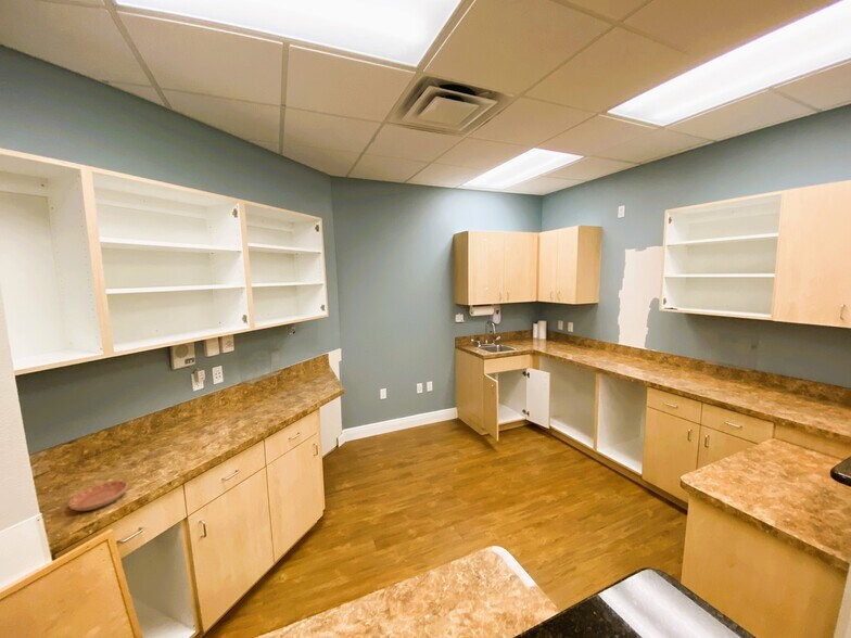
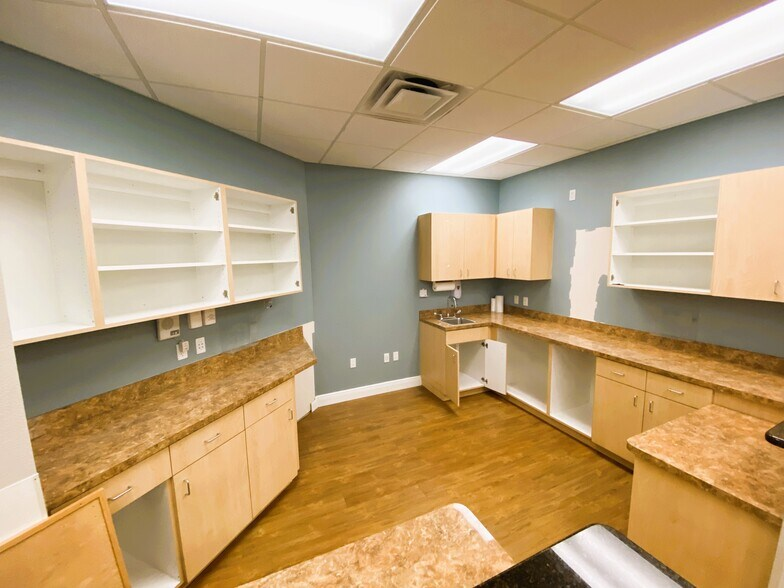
- saucer (99, 496)
